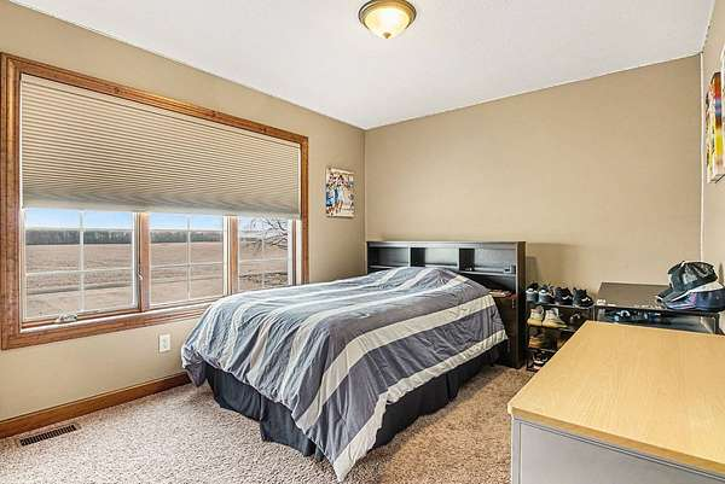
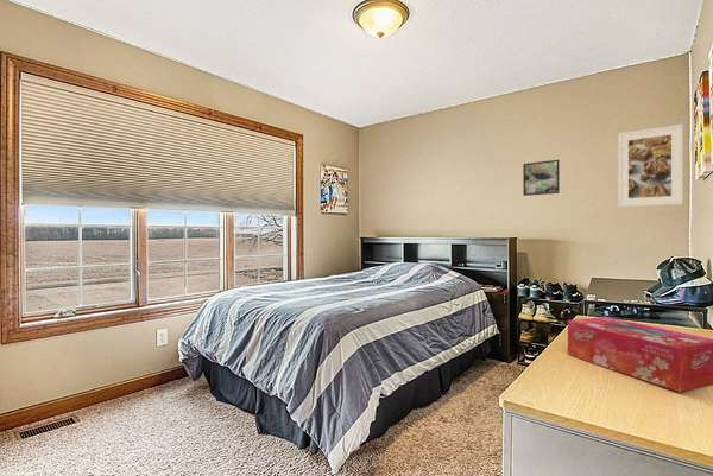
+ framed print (541, 178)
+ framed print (649, 167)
+ tissue box (636, 348)
